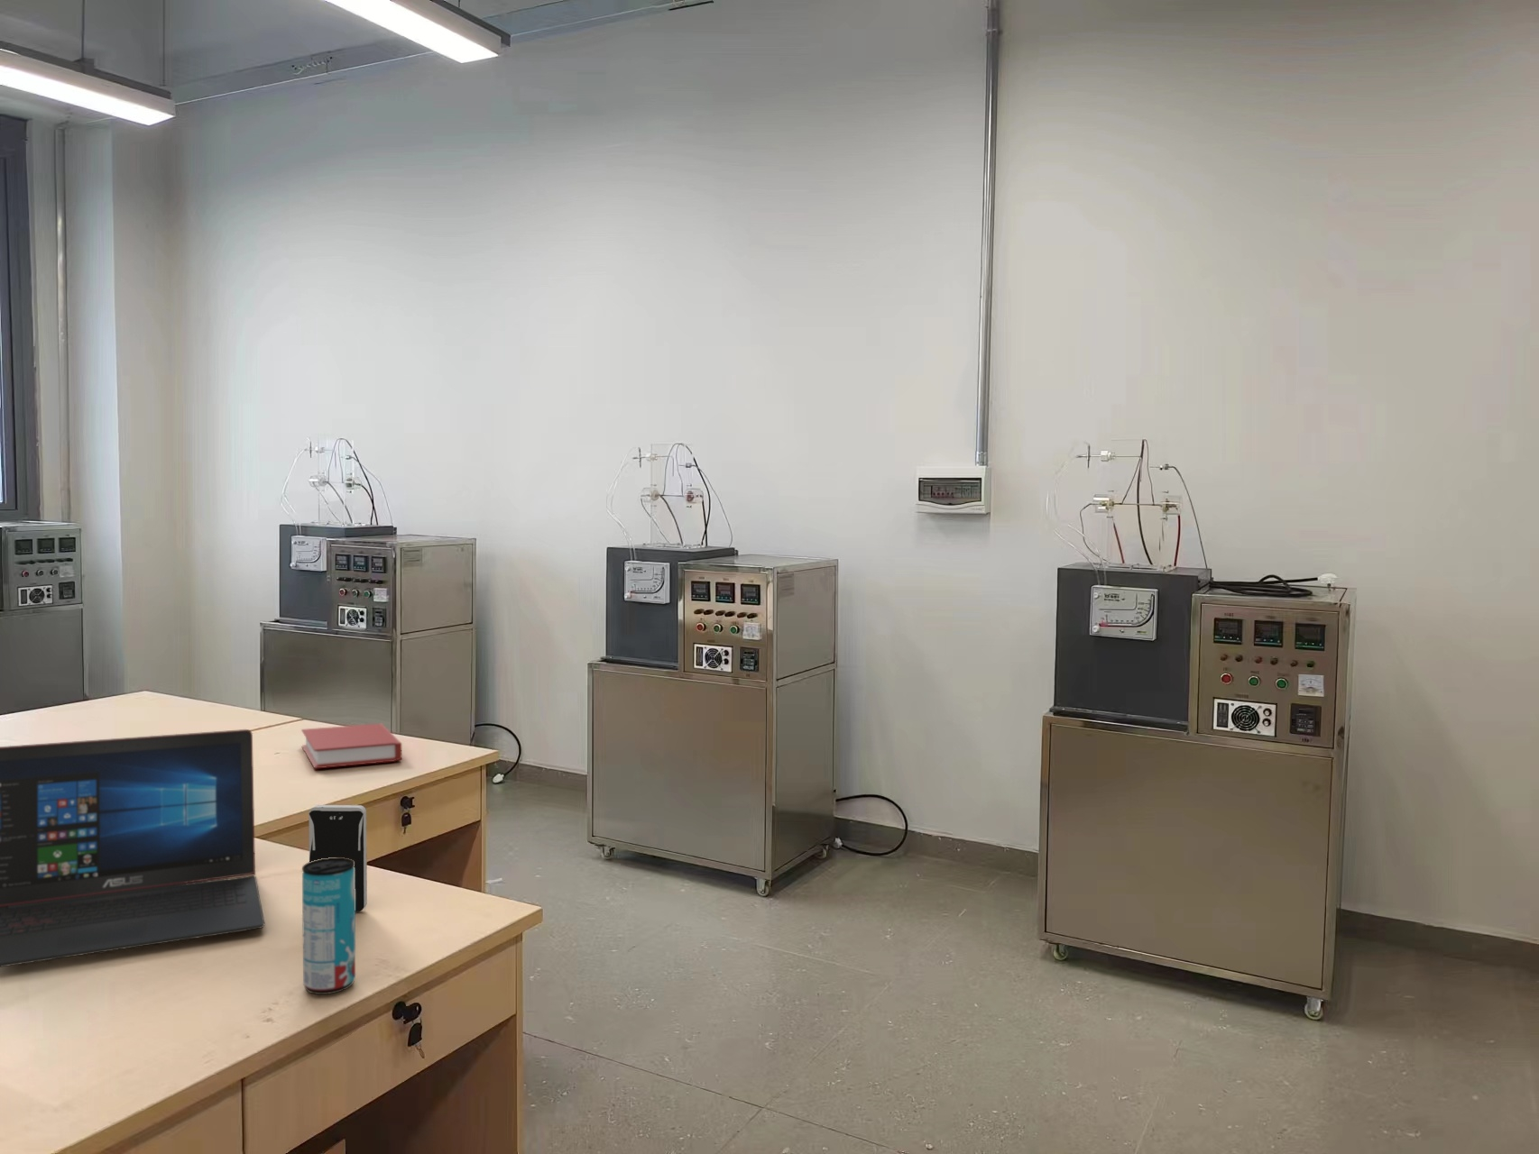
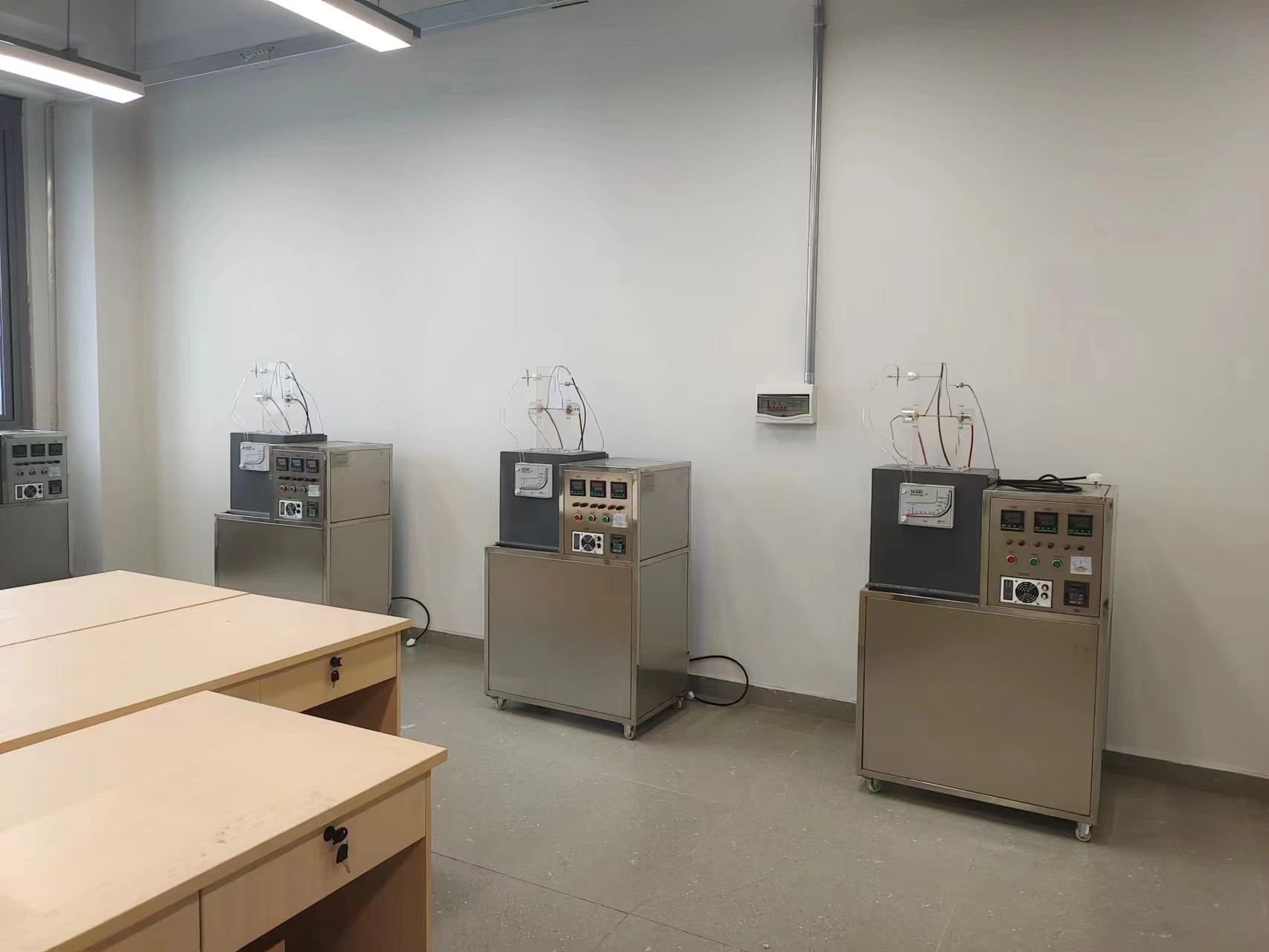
- beverage can (329, 925)
- book (350, 744)
- smartphone (338, 857)
- laptop (118, 838)
